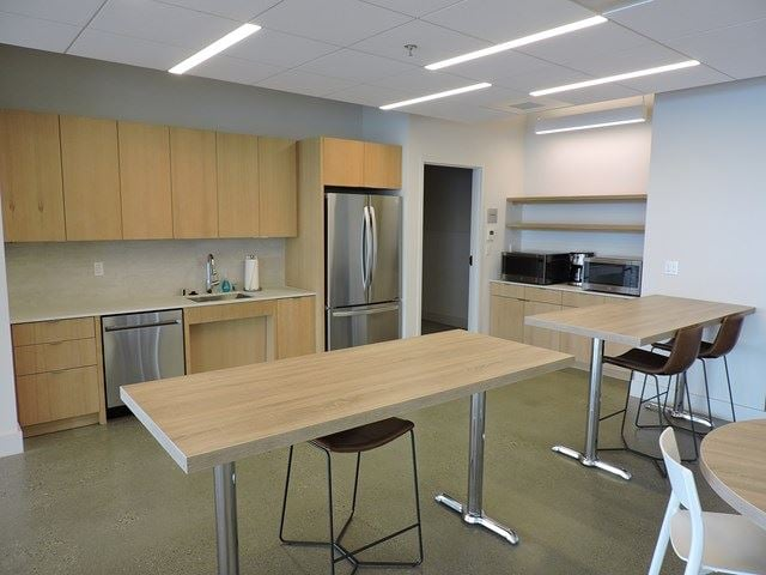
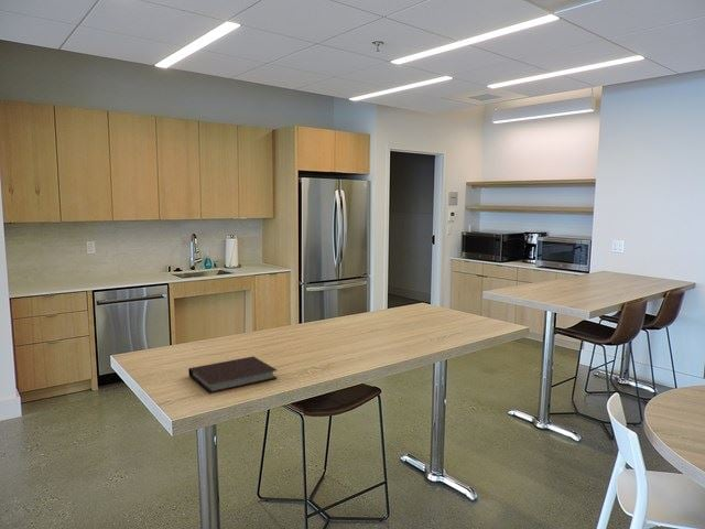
+ notebook (232, 373)
